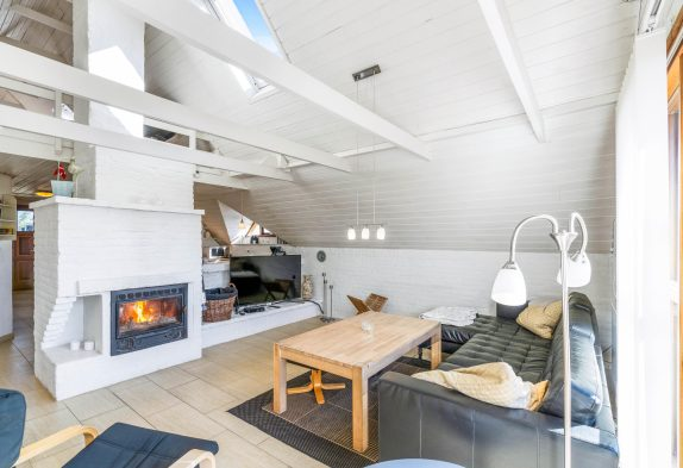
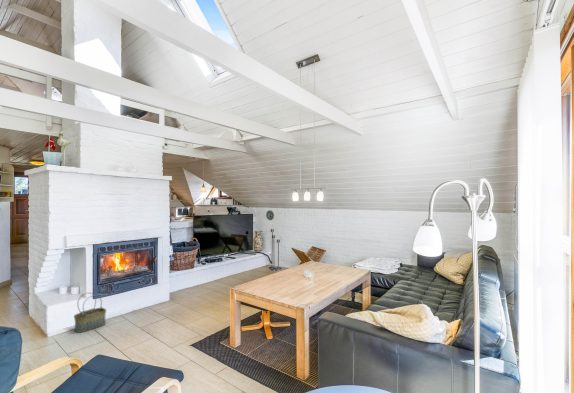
+ basket (90, 310)
